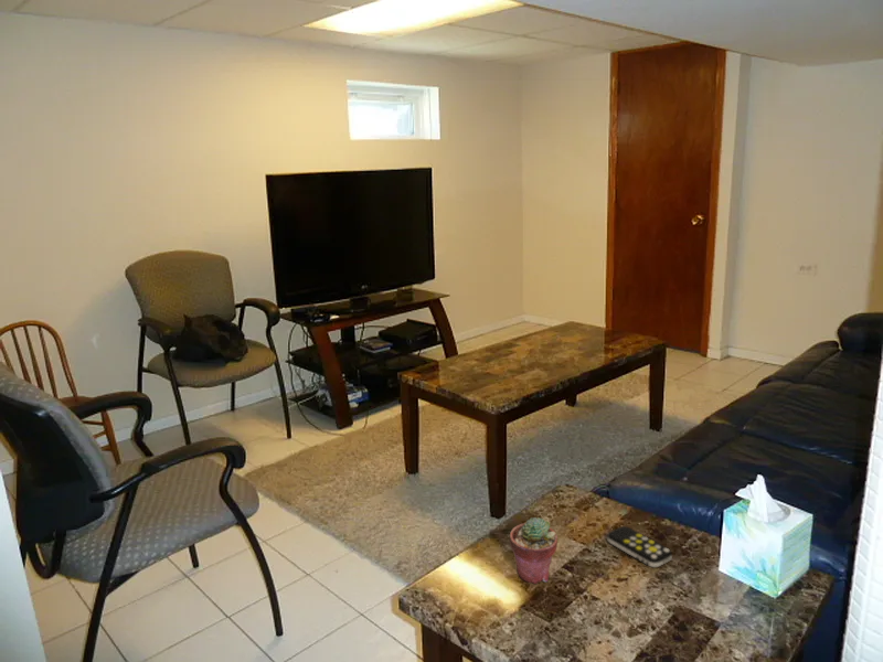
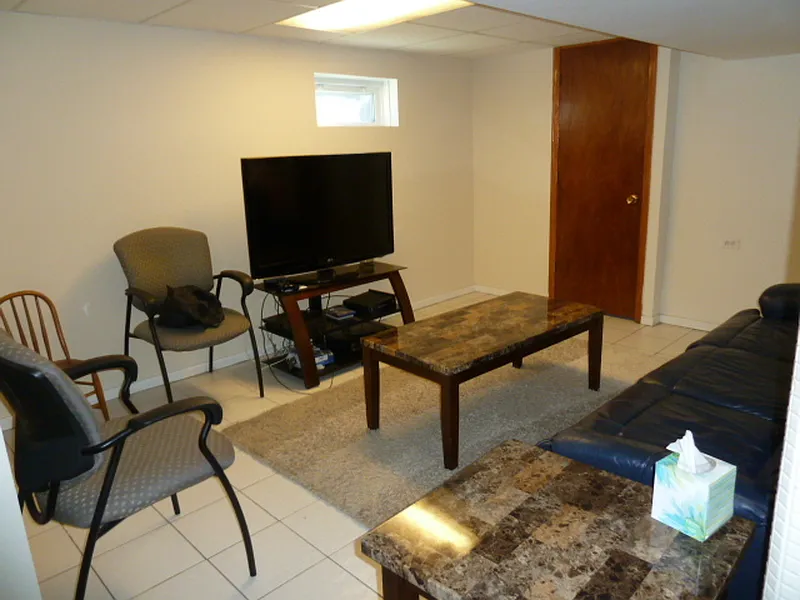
- remote control (638, 545)
- potted succulent (533, 546)
